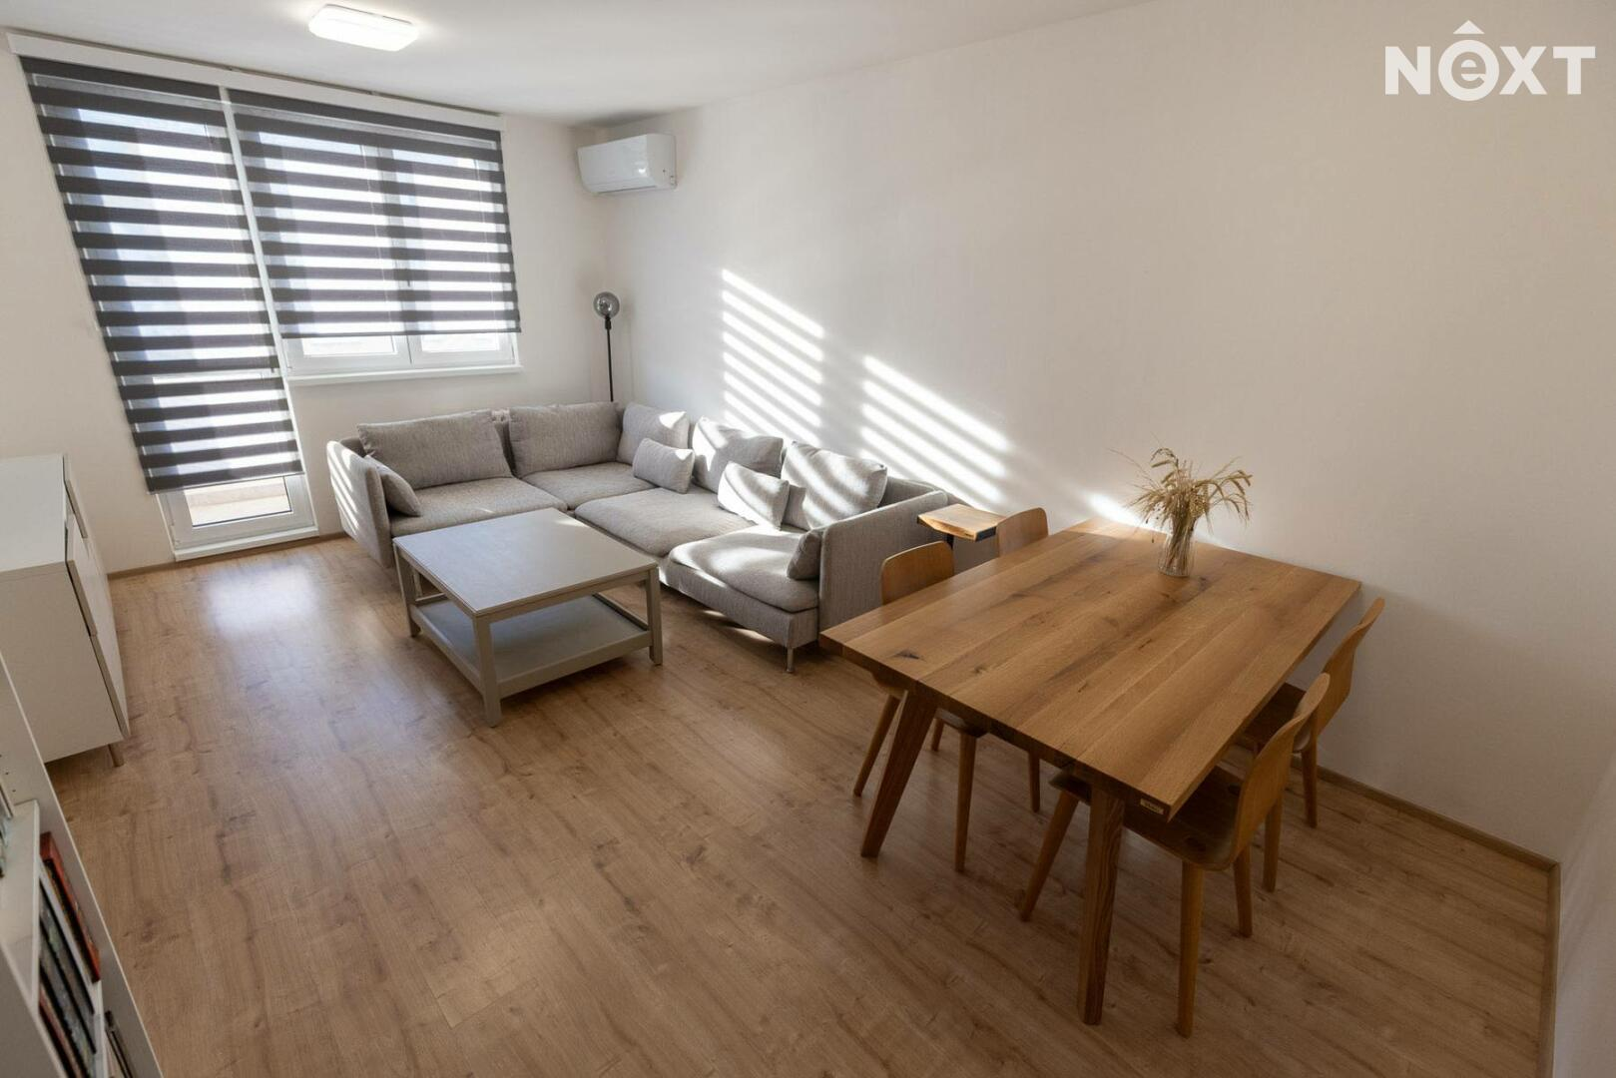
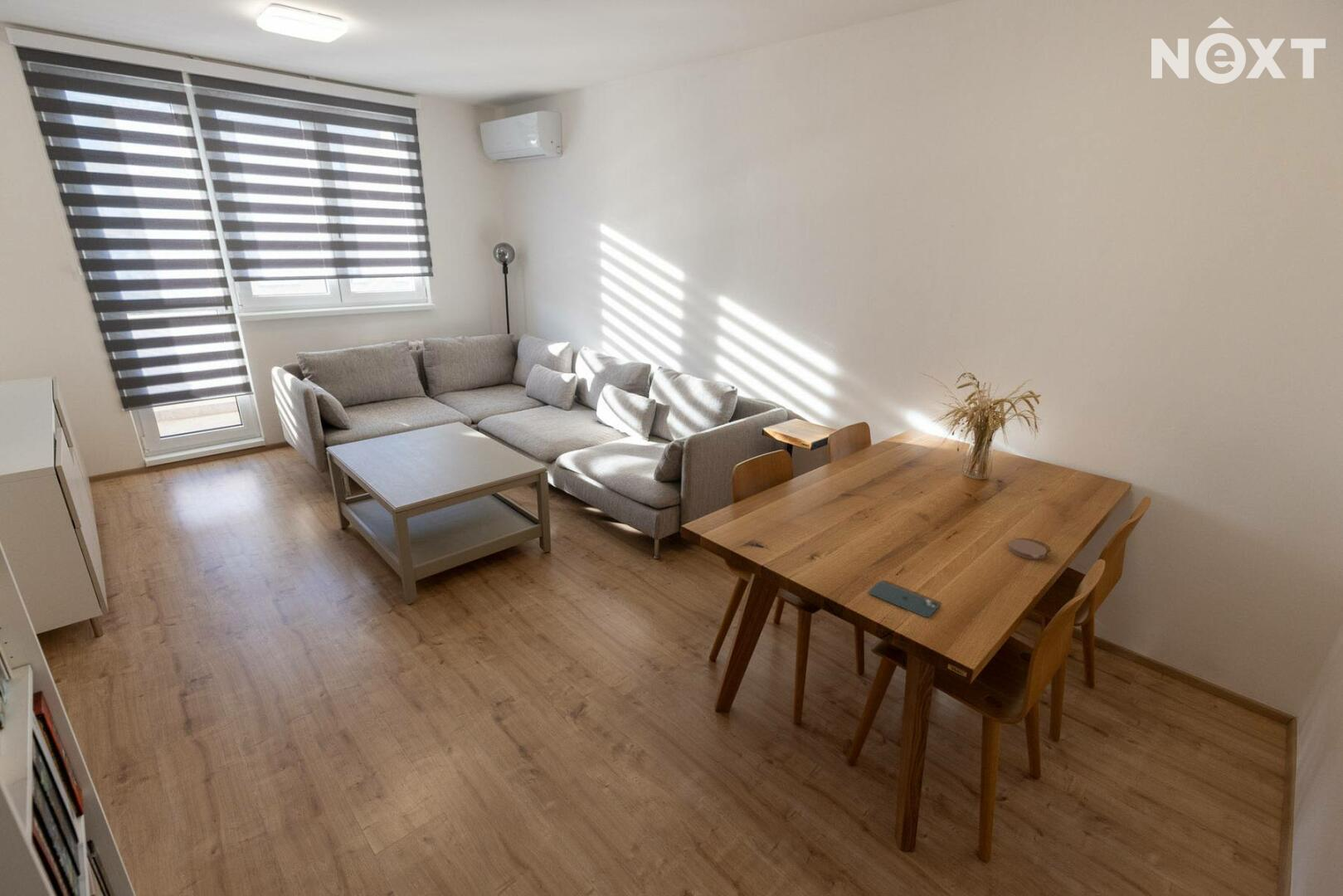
+ coaster (1027, 548)
+ smartphone (903, 597)
